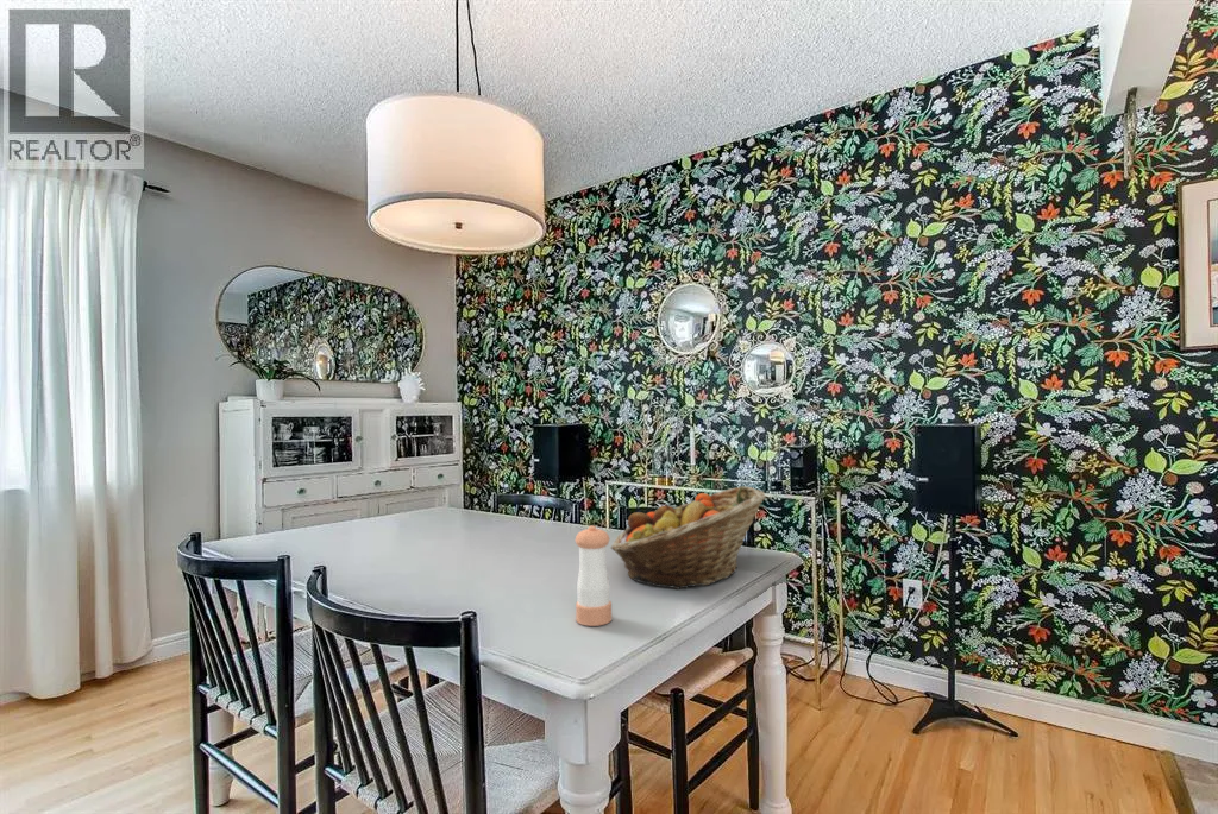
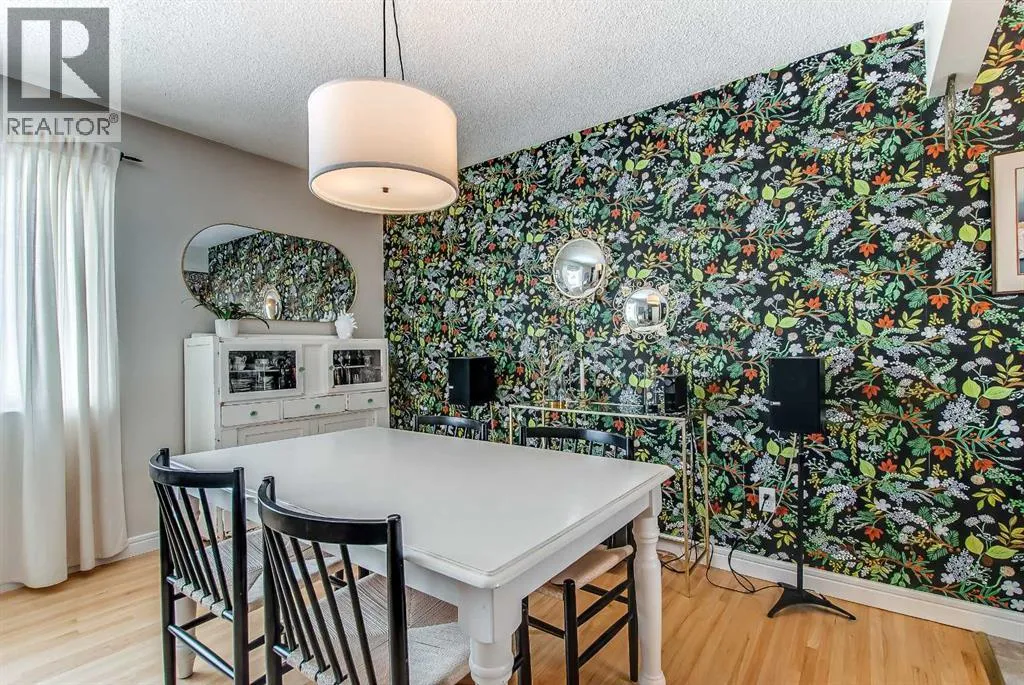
- fruit basket (688, 530)
- pepper shaker (592, 573)
